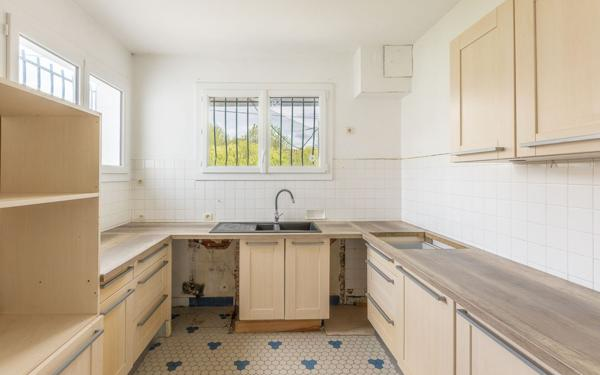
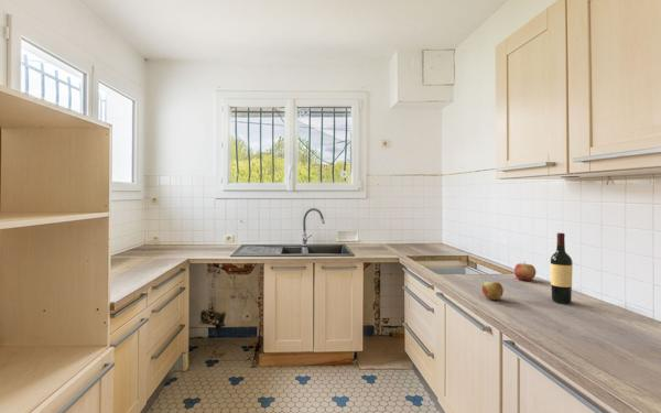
+ apple (492, 290)
+ apple (524, 270)
+ wine bottle (561, 267)
